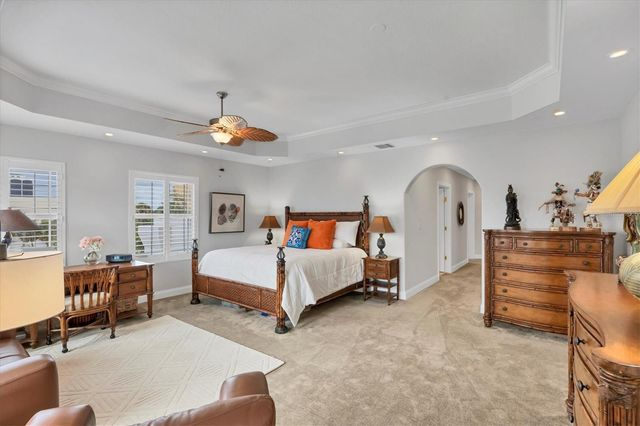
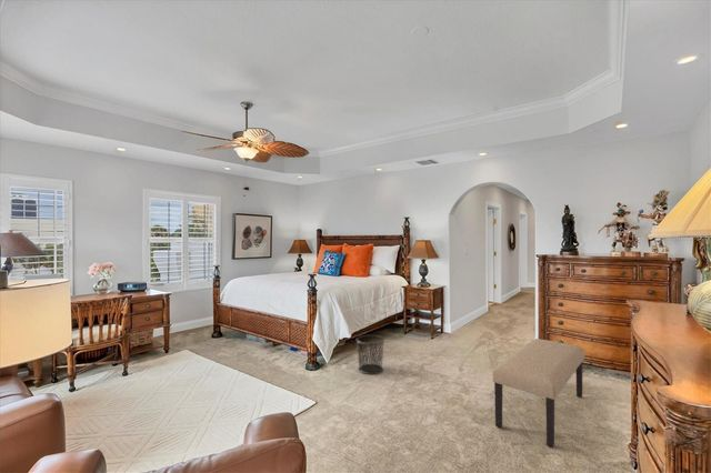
+ bench (542, 382)
+ waste bin (369, 354)
